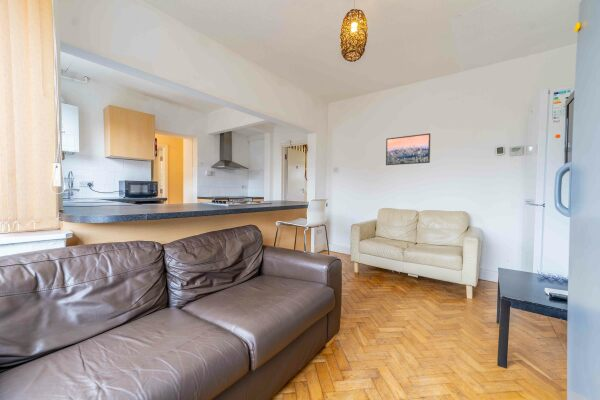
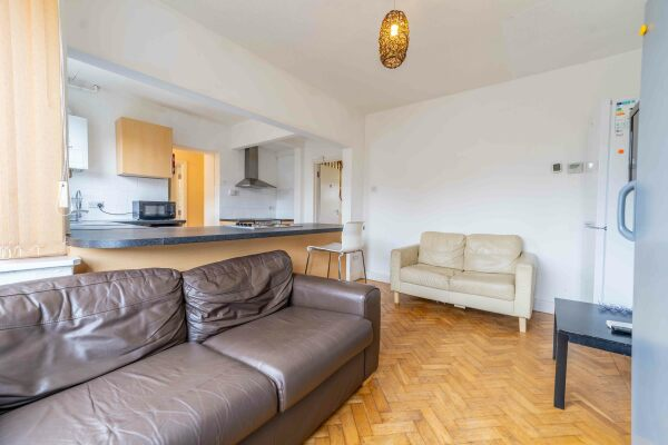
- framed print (407, 150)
